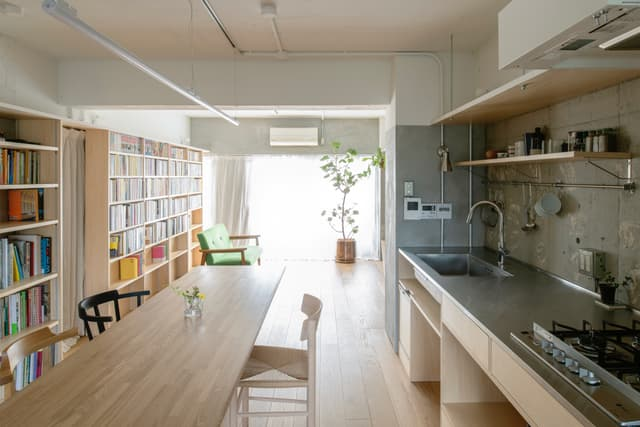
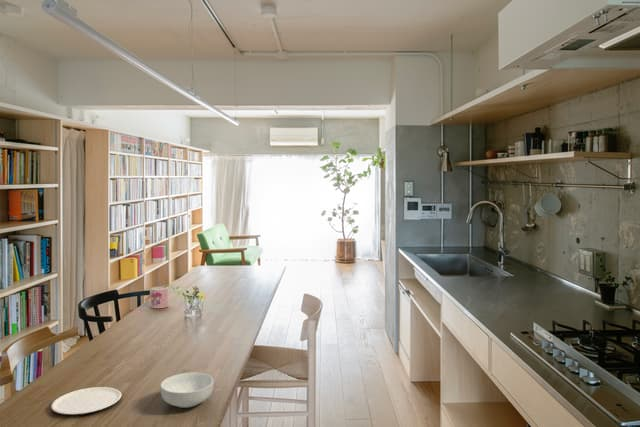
+ cereal bowl (187, 392)
+ mug (158, 296)
+ plate (87, 400)
